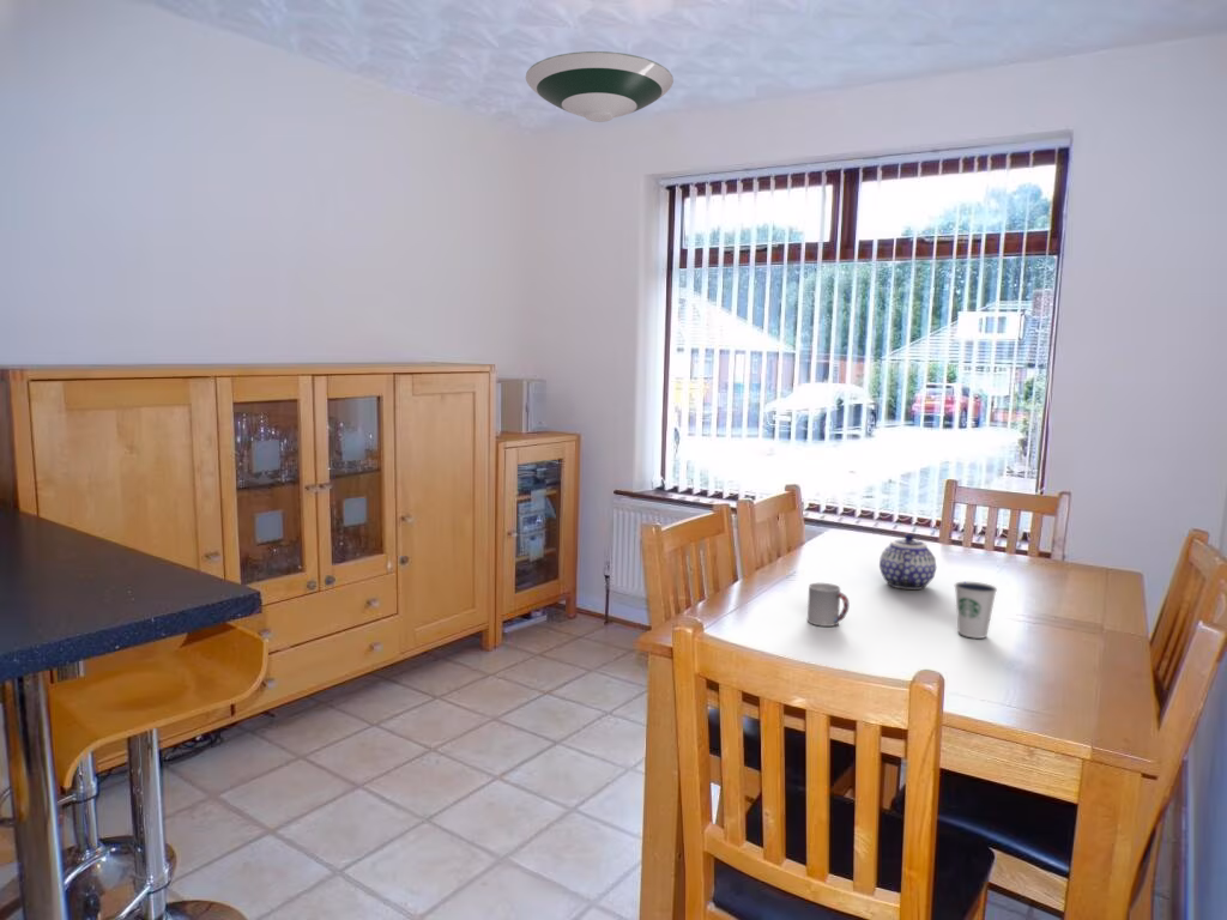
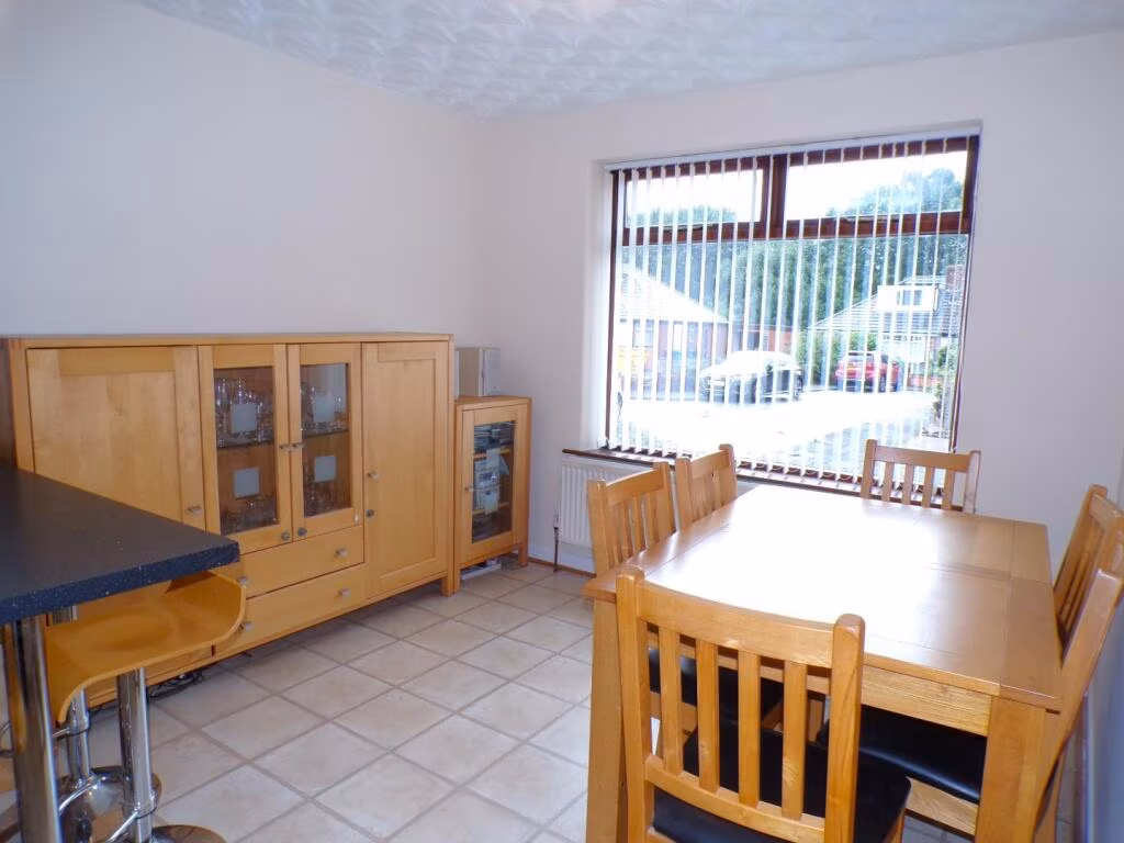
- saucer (599, 99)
- cup (829, 605)
- teapot (907, 559)
- dixie cup (973, 610)
